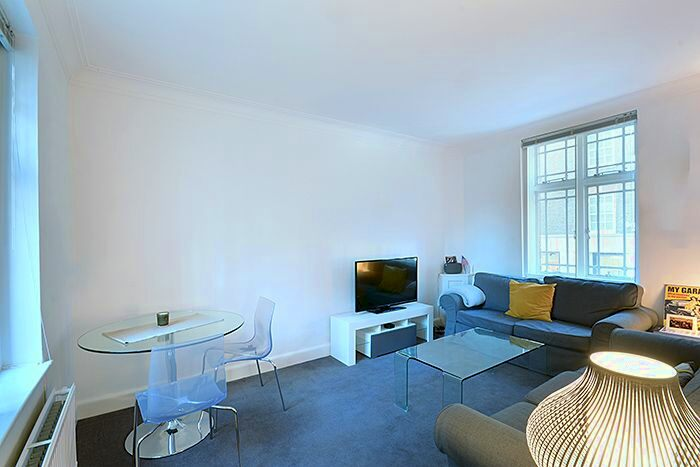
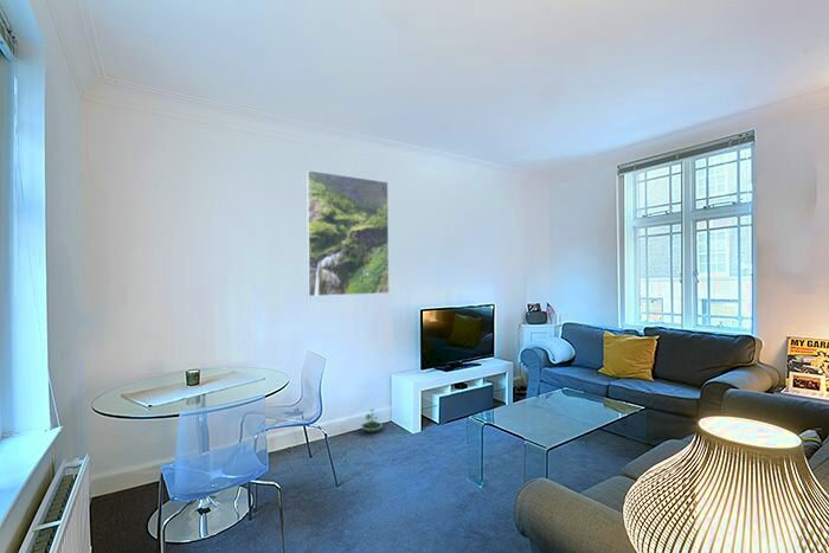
+ terrarium (372, 413)
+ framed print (349, 236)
